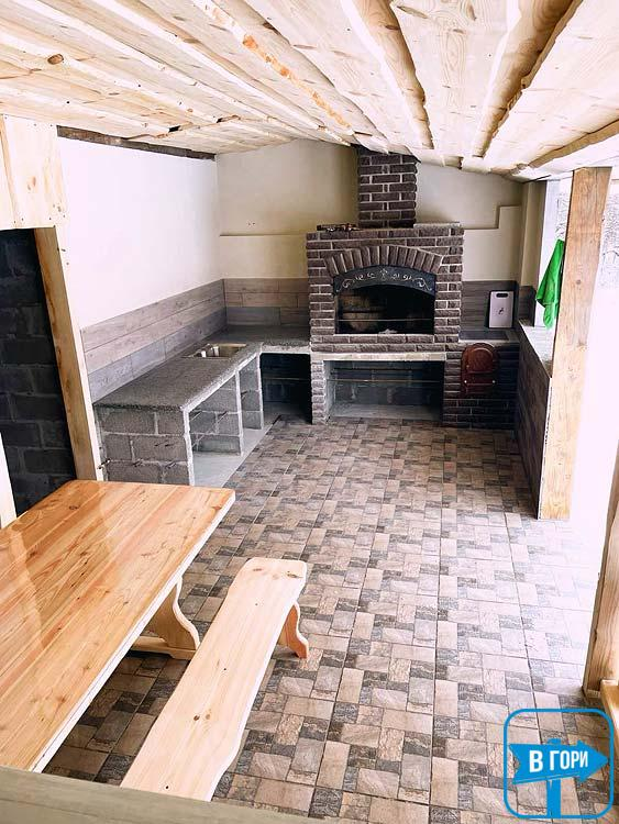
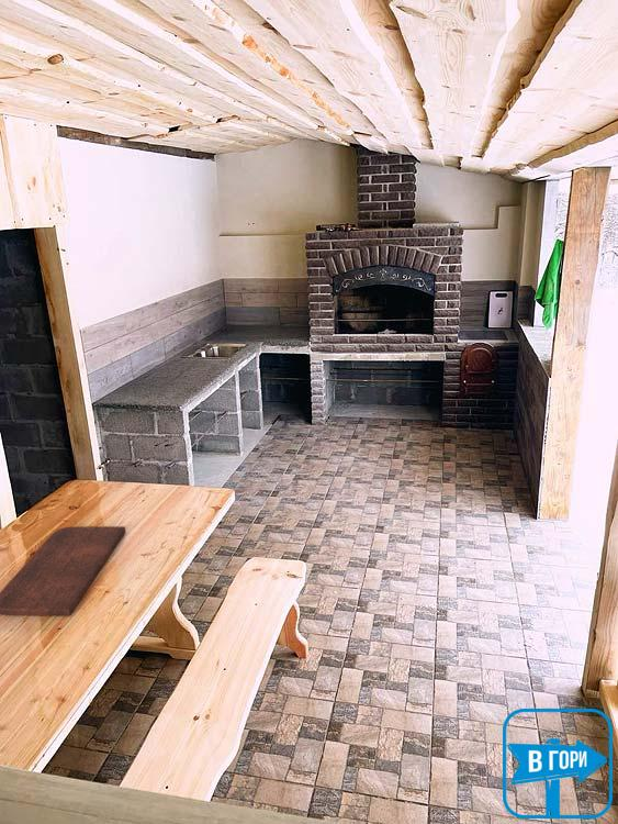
+ cutting board (63, 566)
